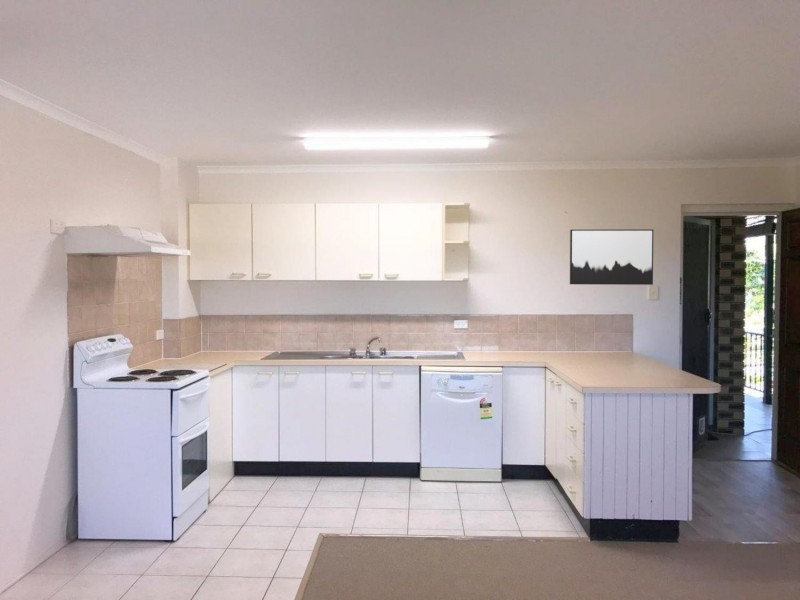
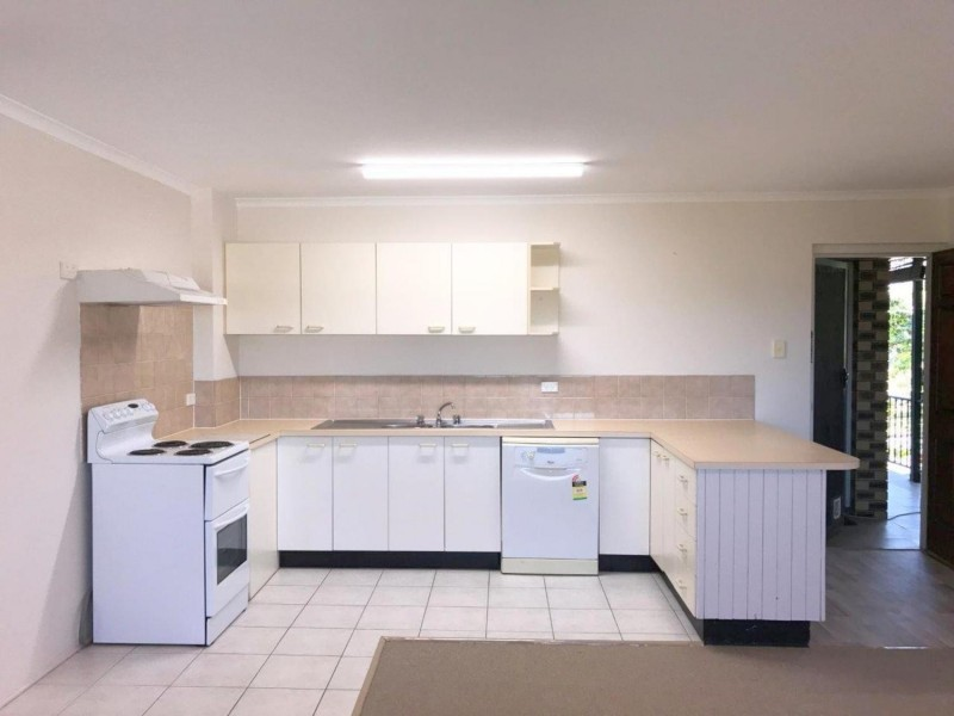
- wall art (611, 257)
